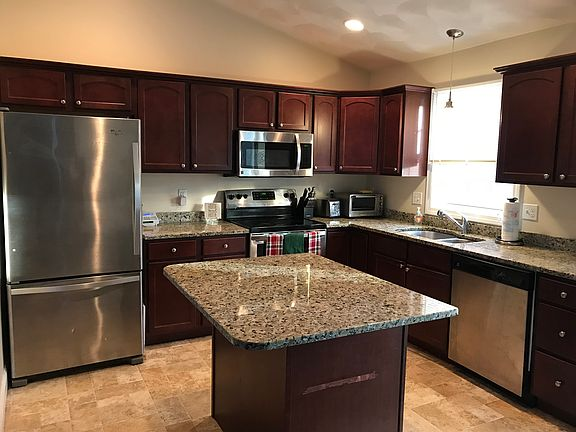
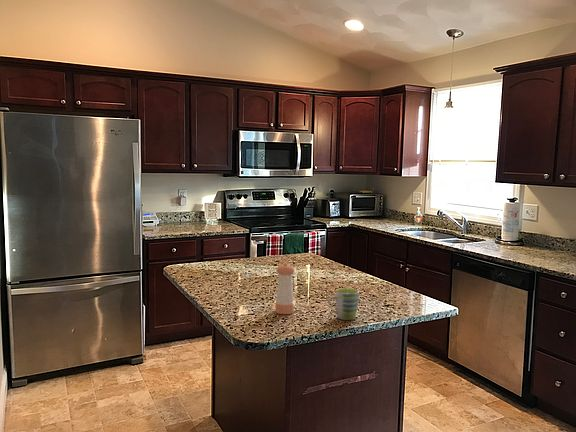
+ mug (342, 304)
+ pepper shaker (285, 287)
